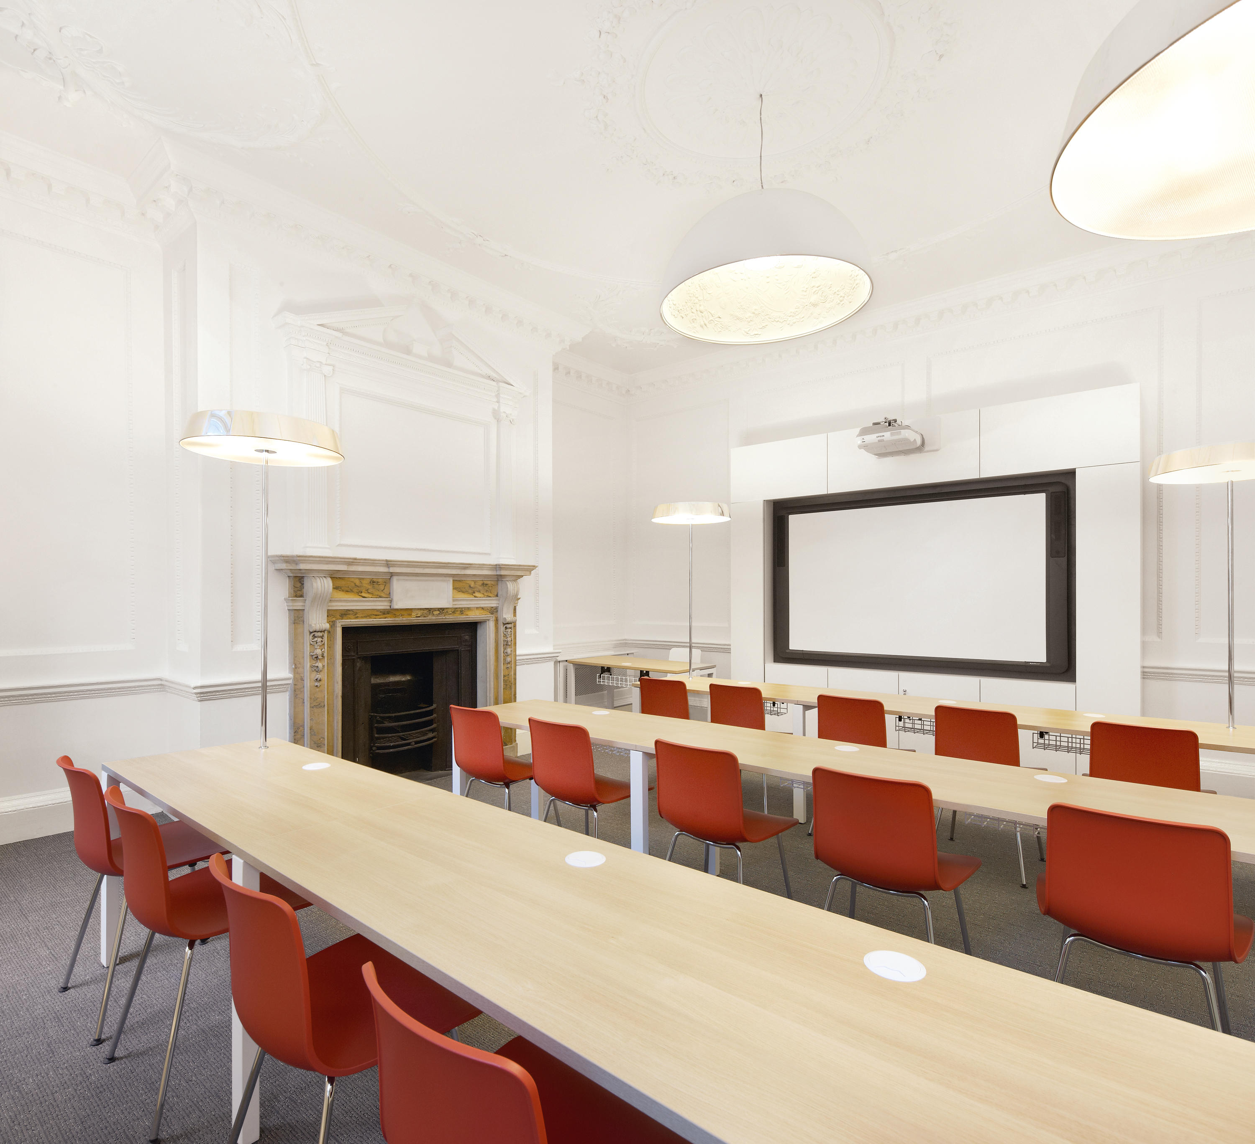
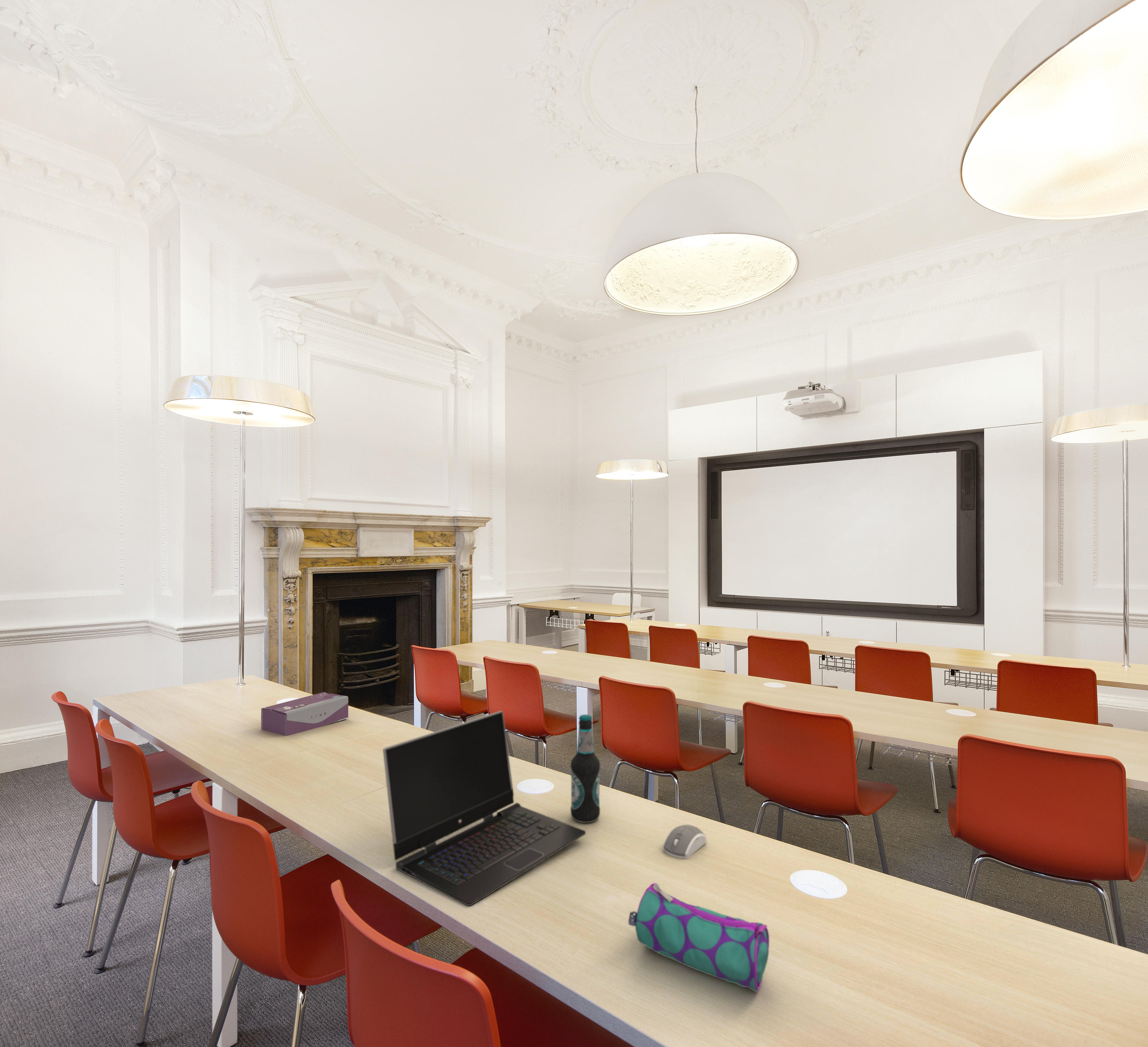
+ tissue box (306, 712)
+ pencil case (700, 932)
+ computer mouse (686, 837)
+ bottle (585, 767)
+ laptop computer (488, 795)
